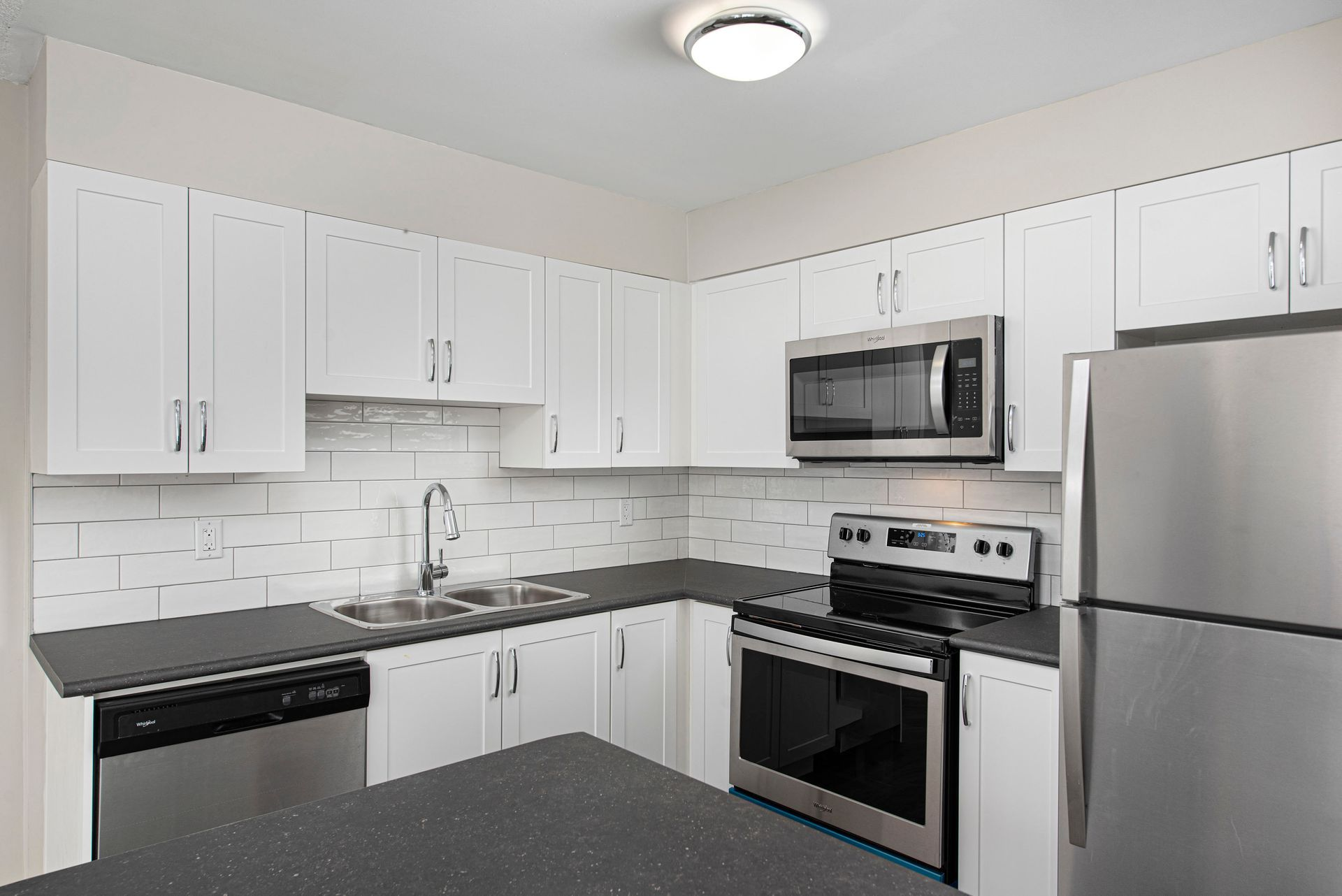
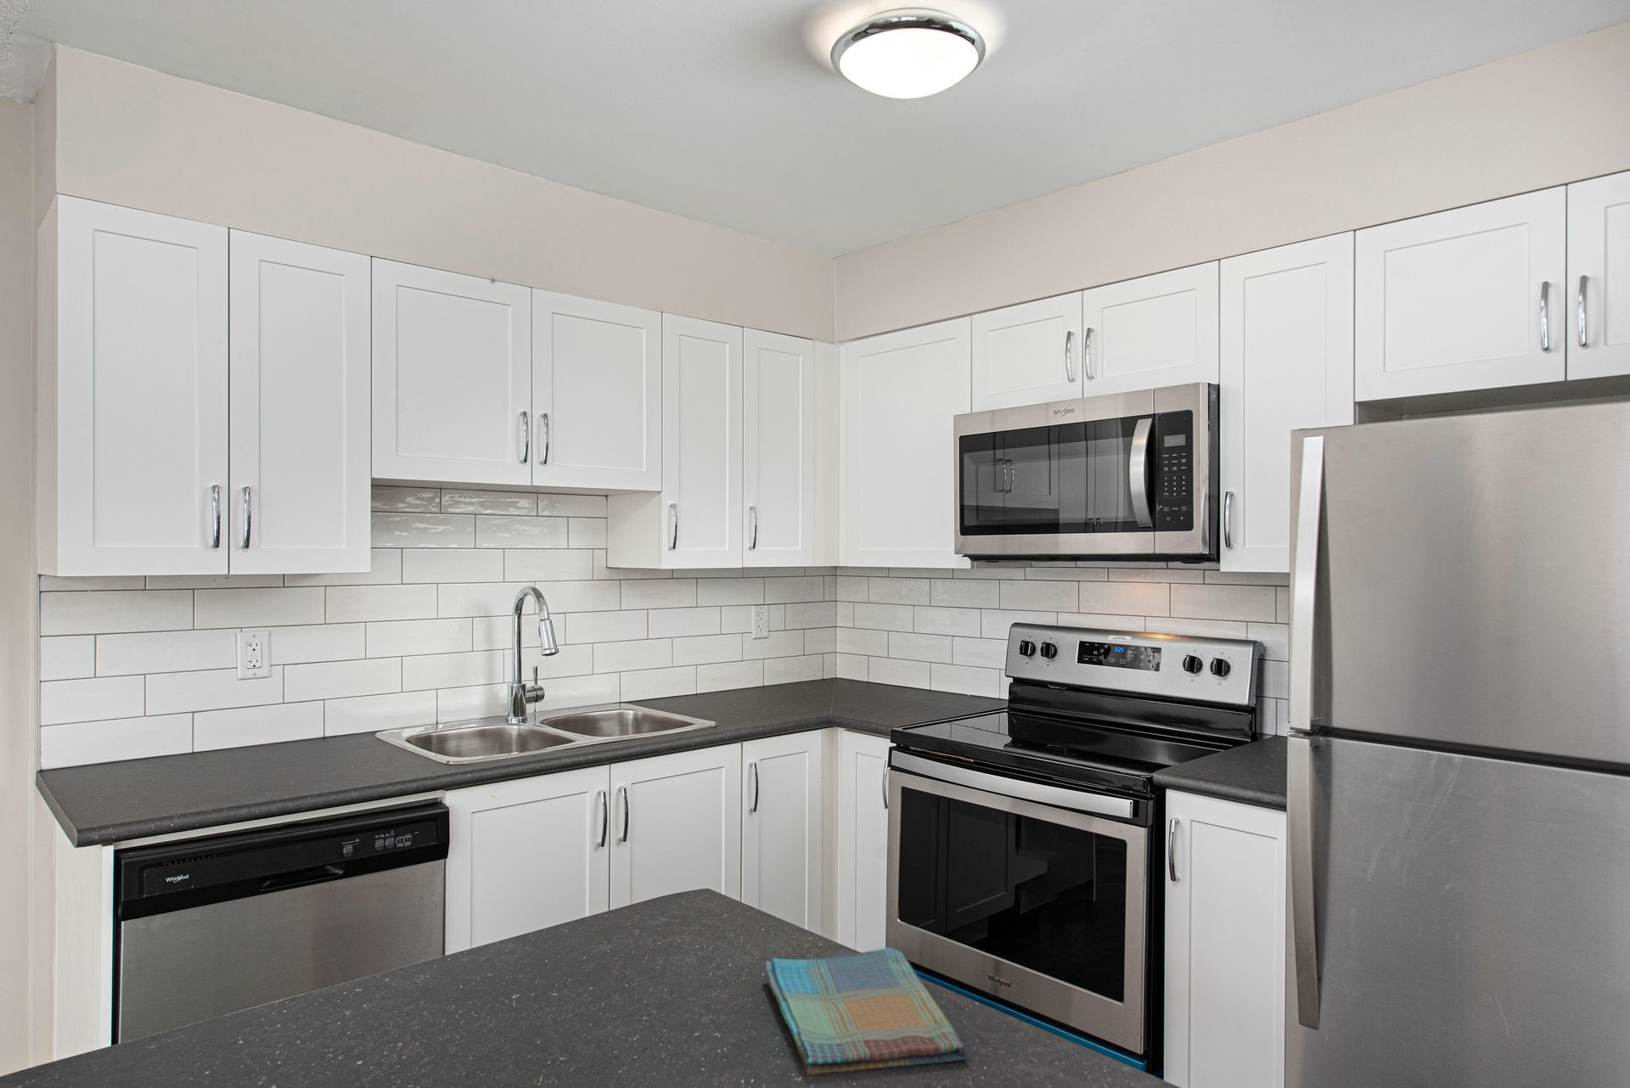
+ dish towel (859, 1004)
